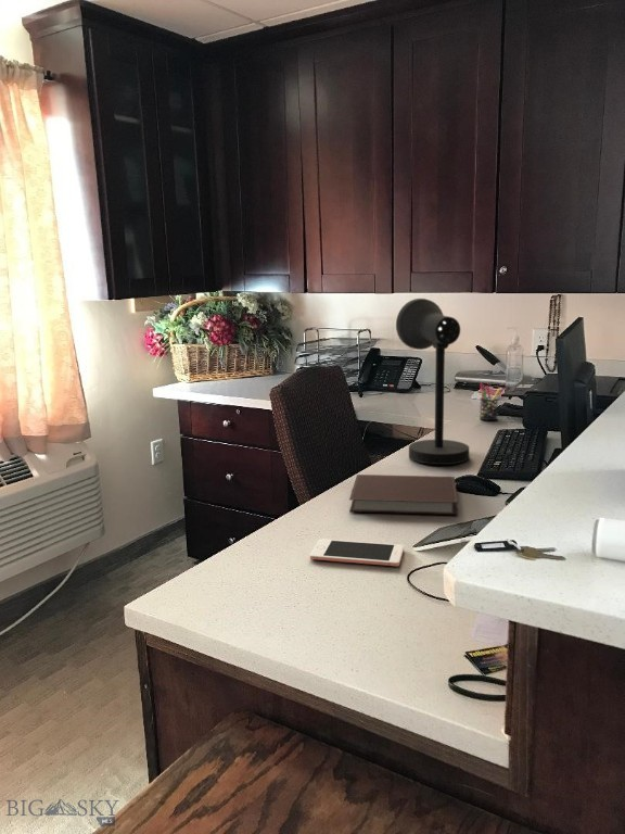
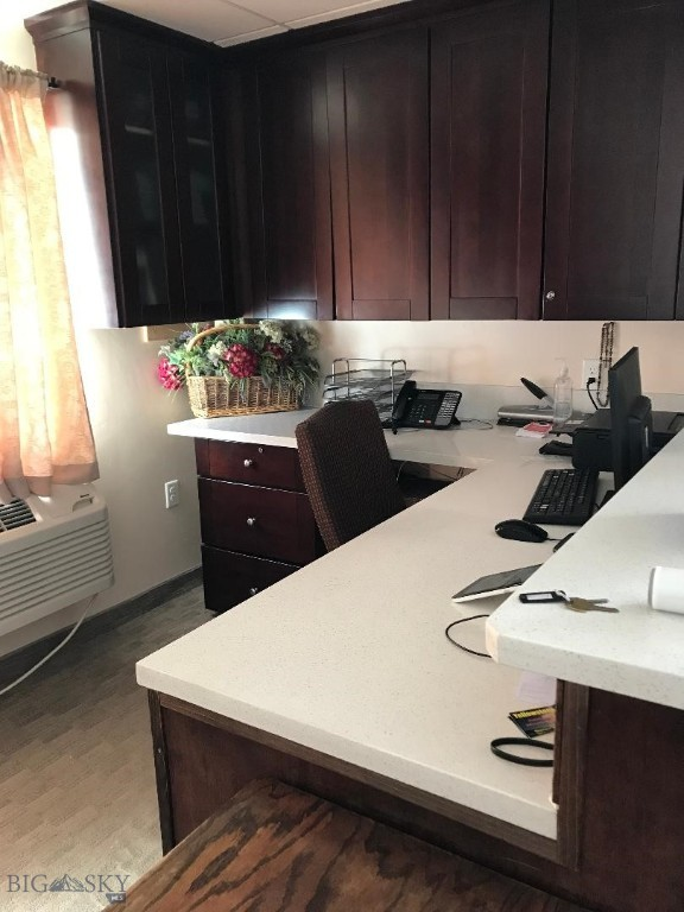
- pen holder (486, 401)
- cell phone (357, 552)
- desk lamp (435, 377)
- notebook (404, 492)
